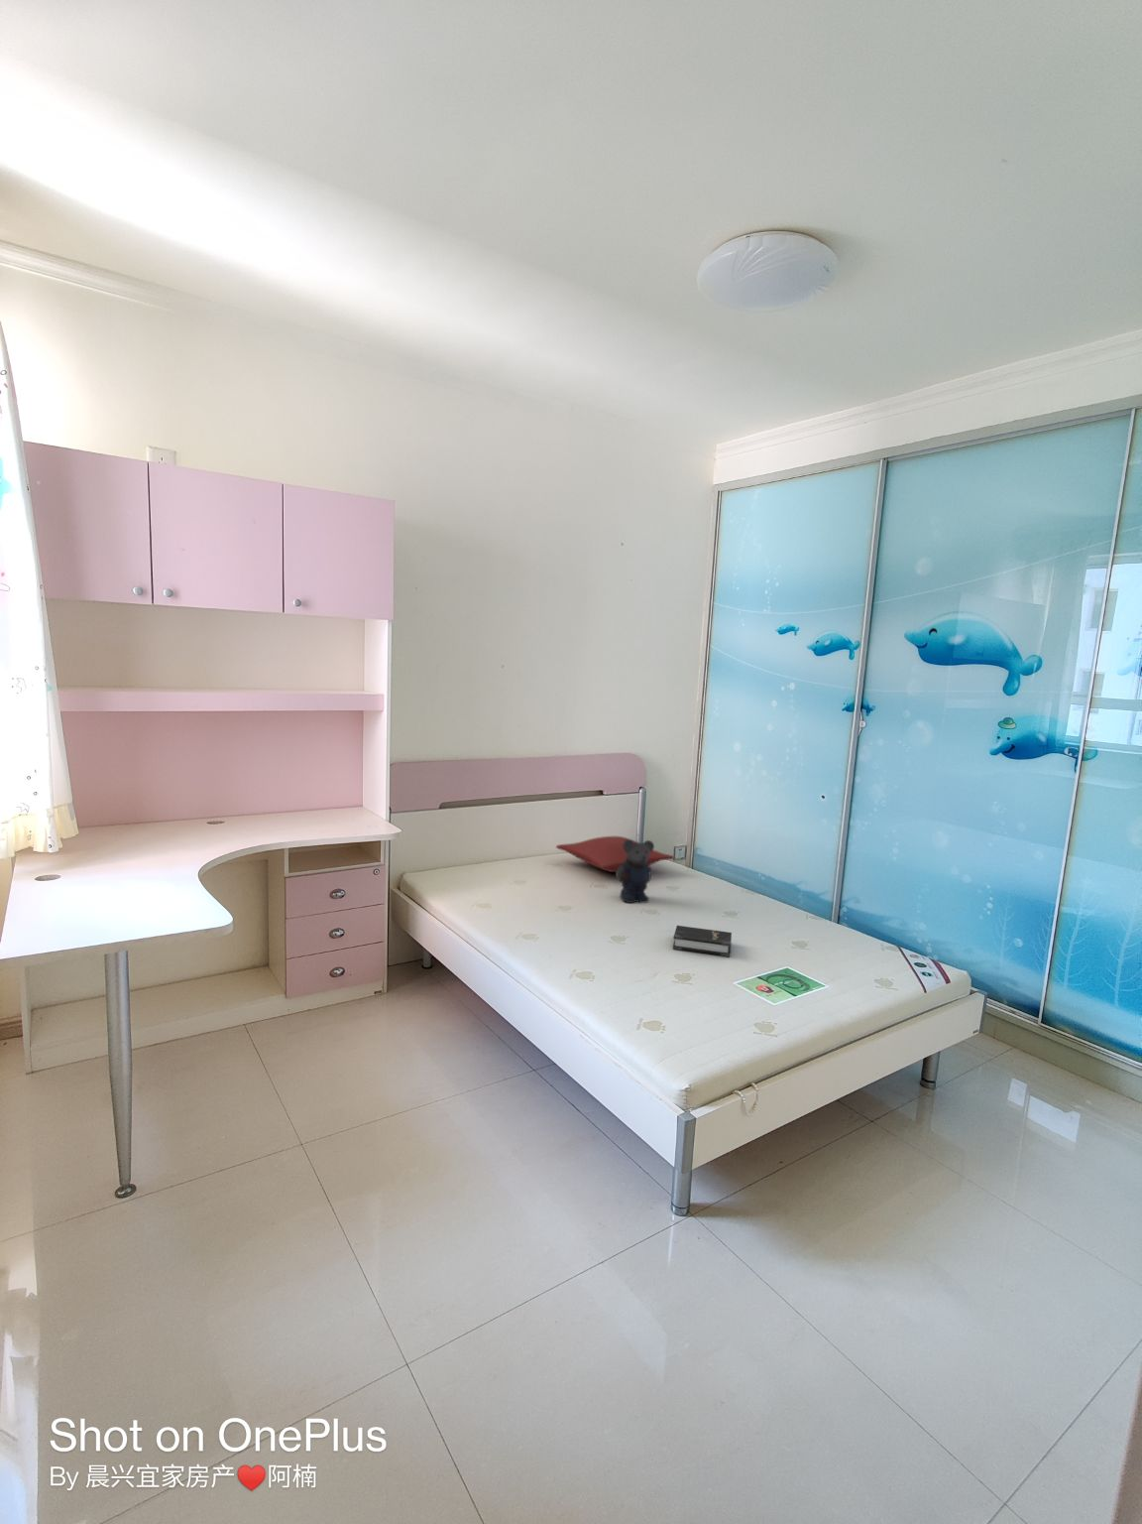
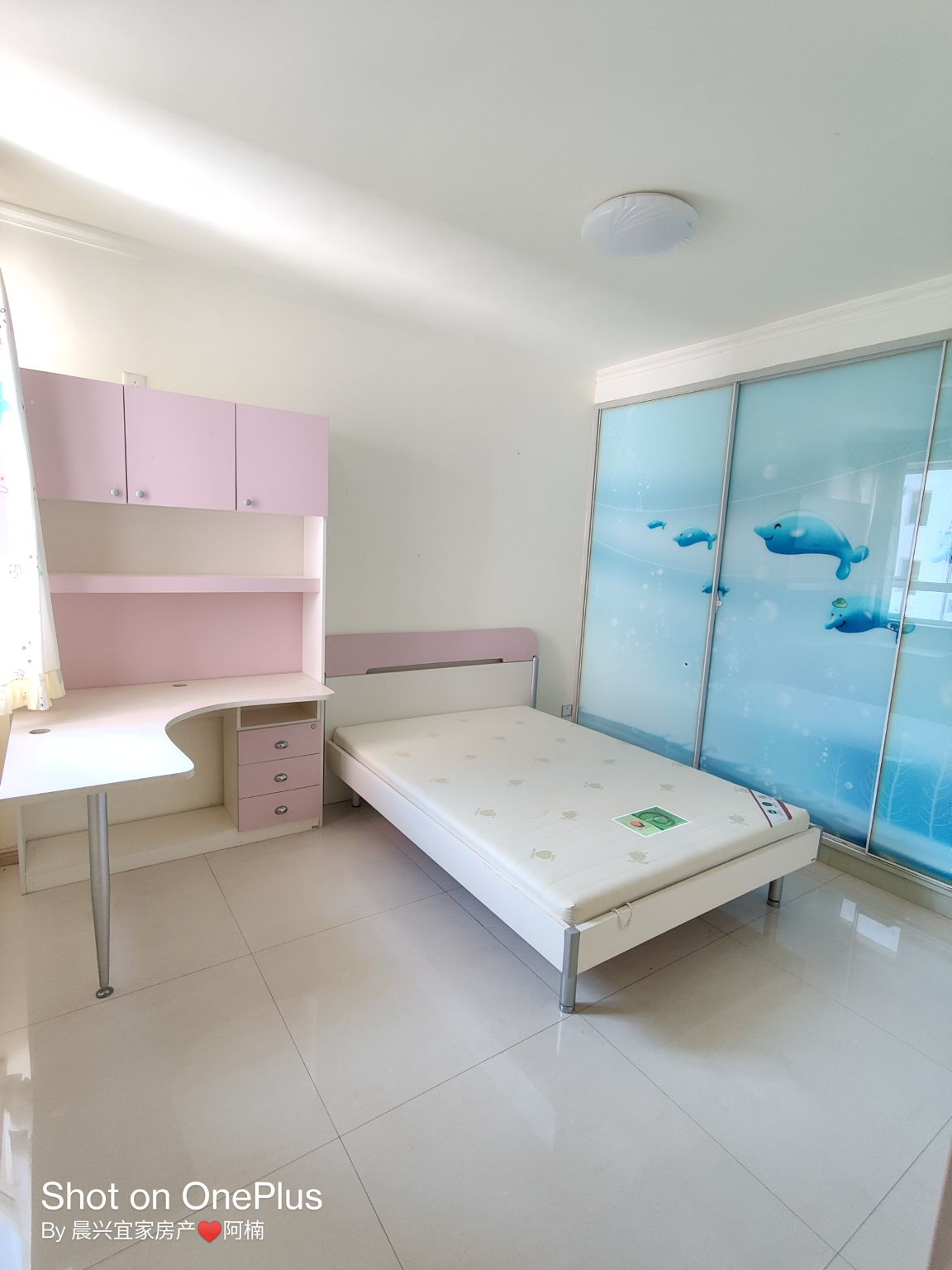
- hardback book (702, 940)
- pillow (614, 853)
- bear (632, 868)
